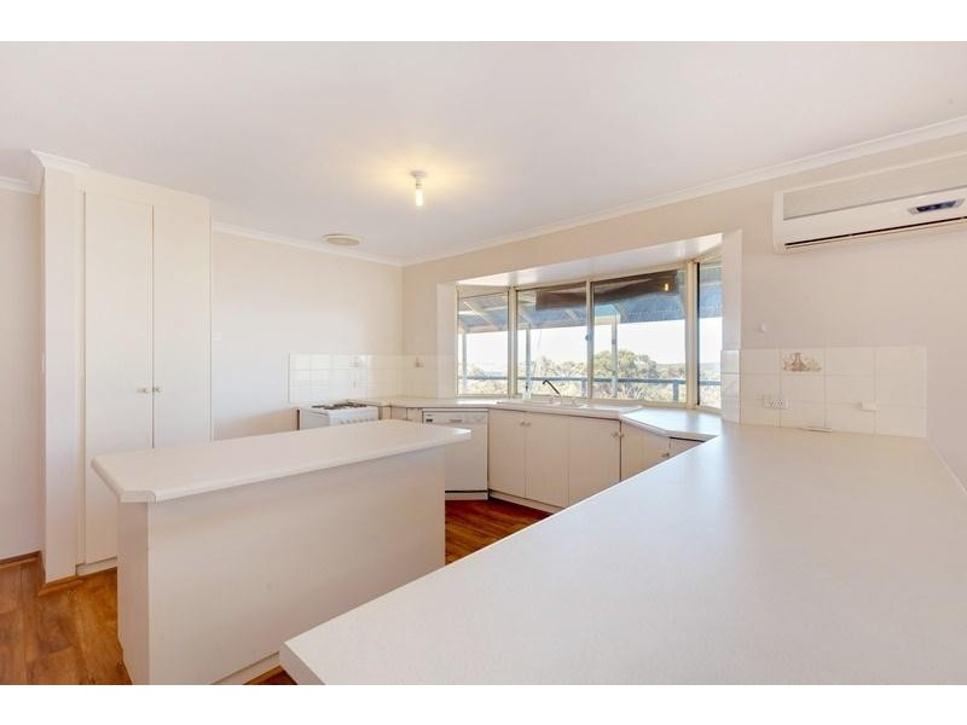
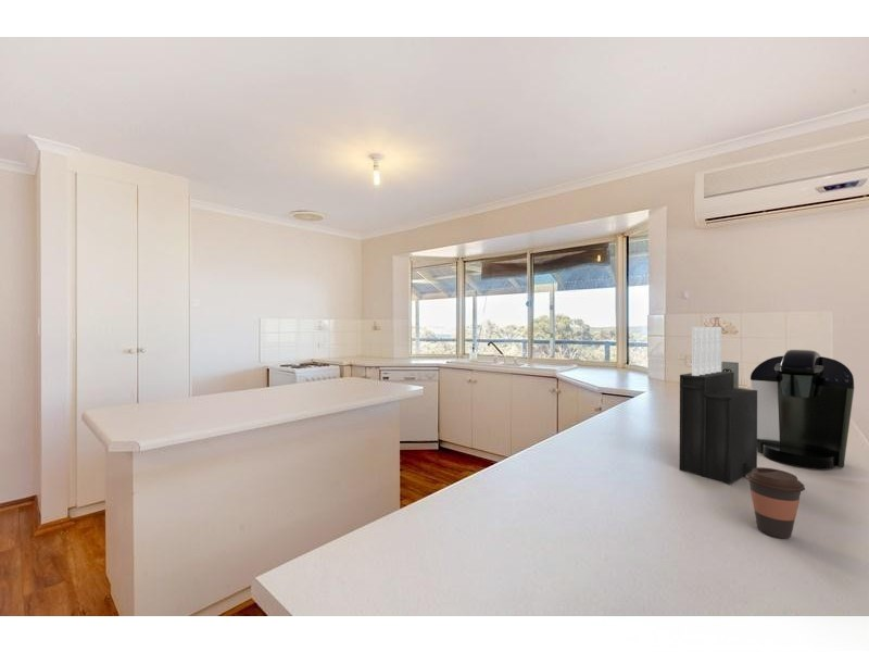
+ coffee maker (772, 400)
+ coffee cup (773, 502)
+ knife block (723, 398)
